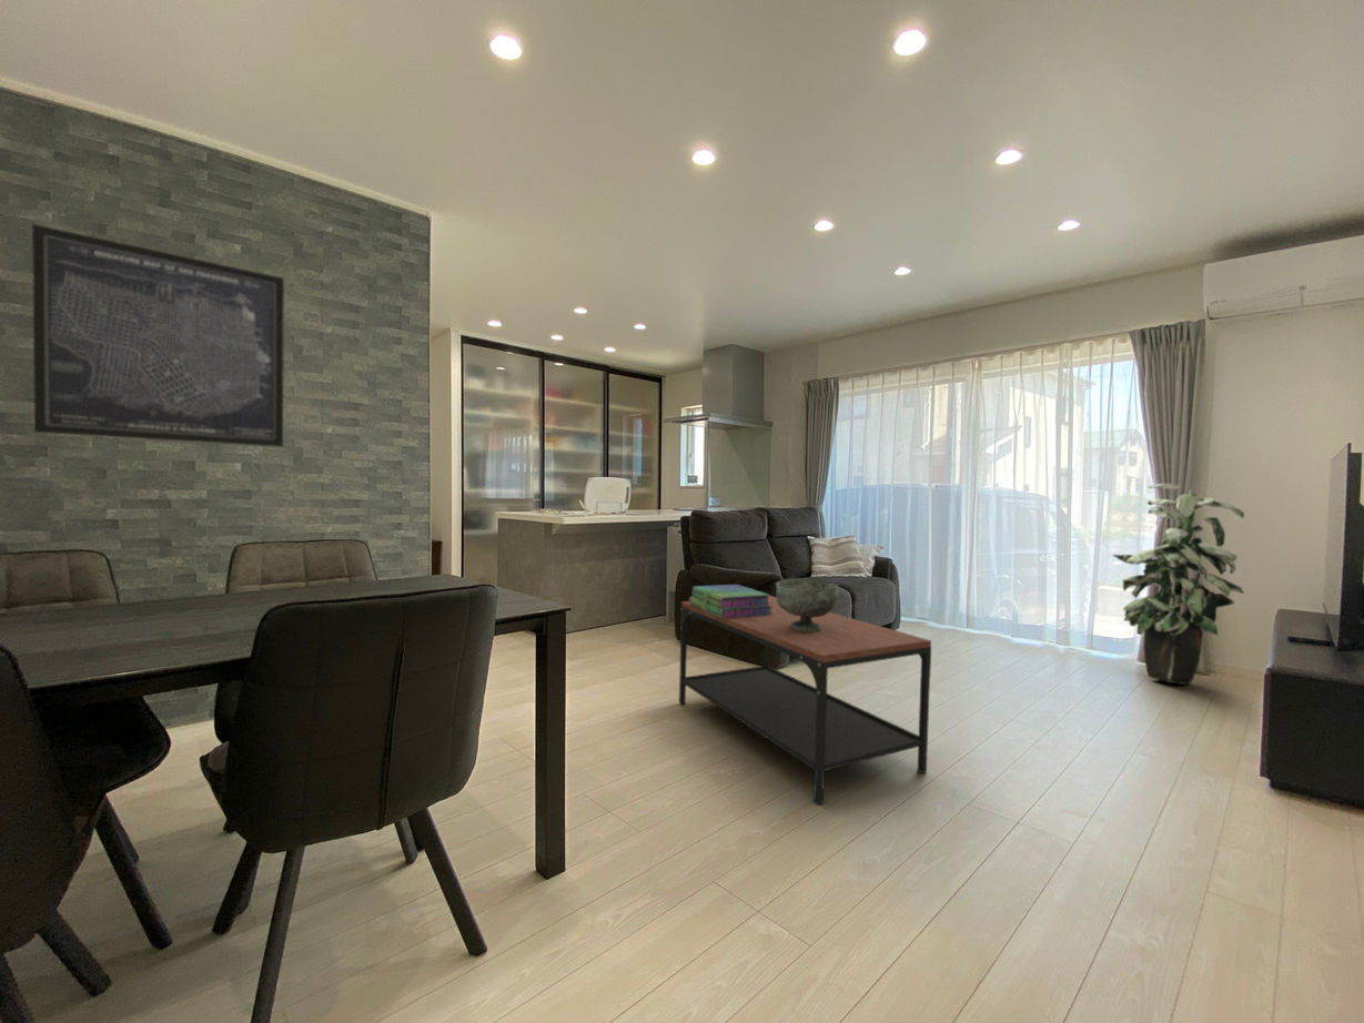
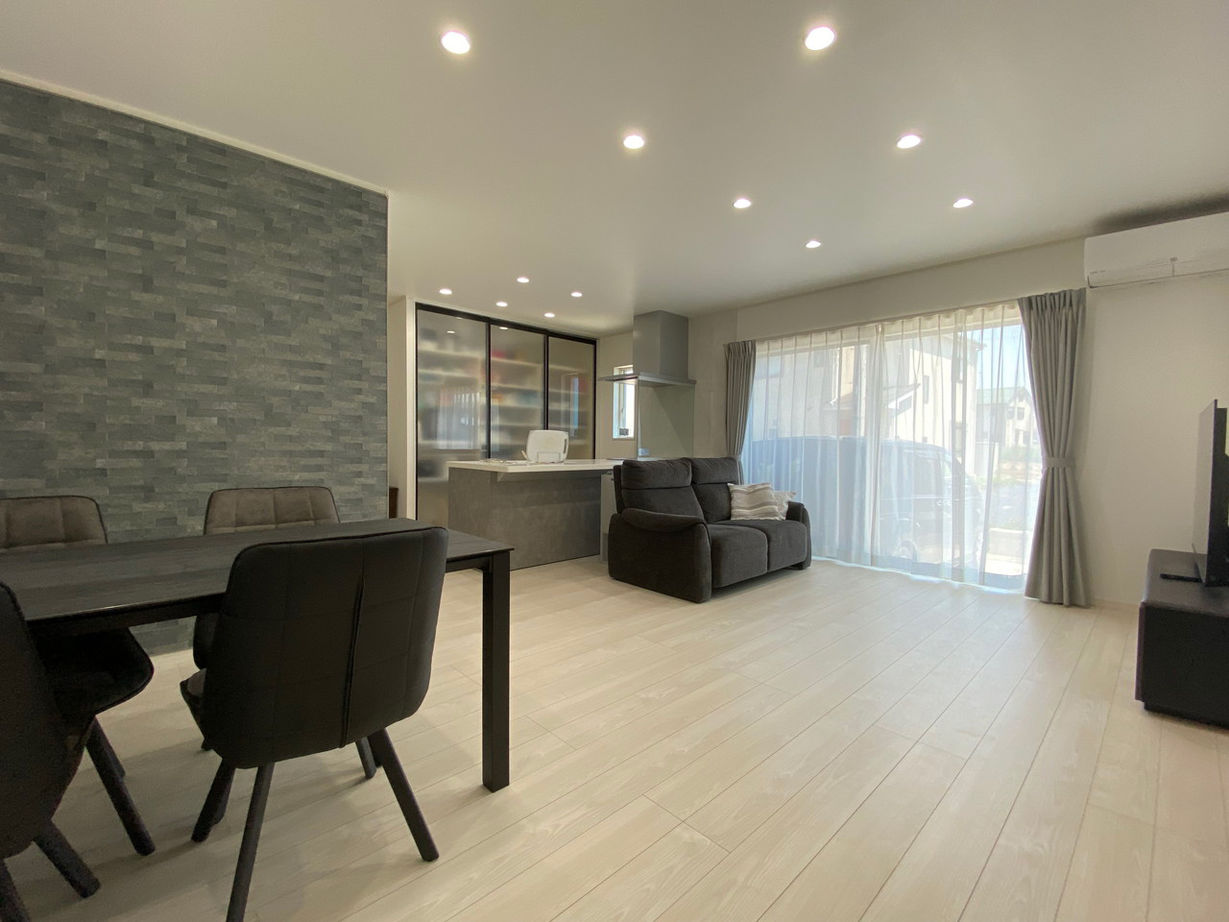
- coffee table (787, 676)
- stack of books (729, 599)
- wall art (171, 347)
- indoor plant (1171, 583)
- decorative bowl (806, 605)
